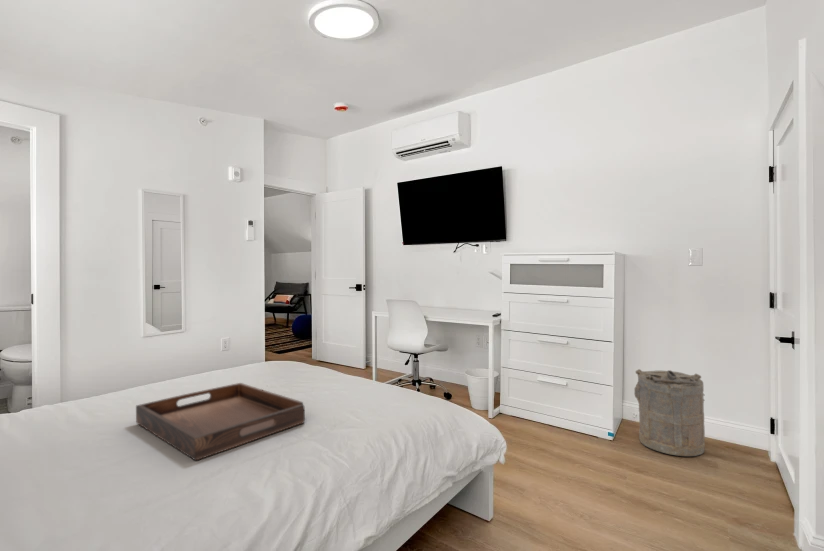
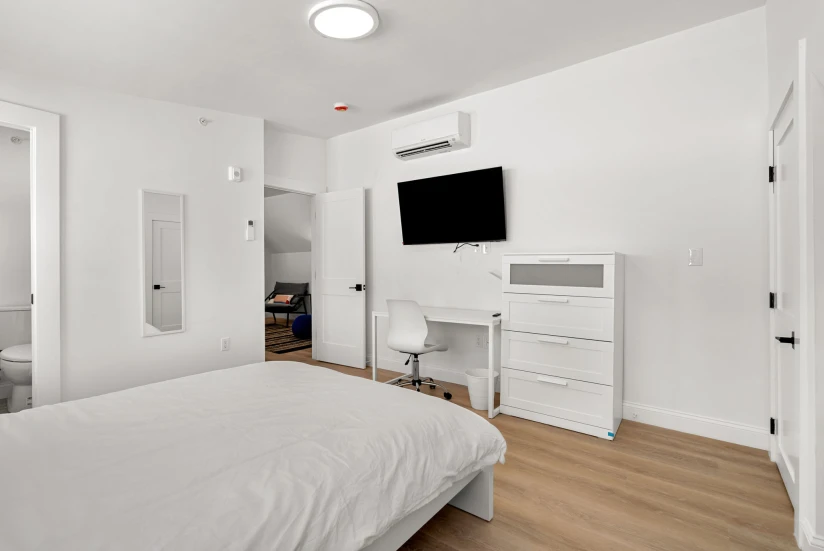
- serving tray (222, 413)
- laundry hamper (667, 406)
